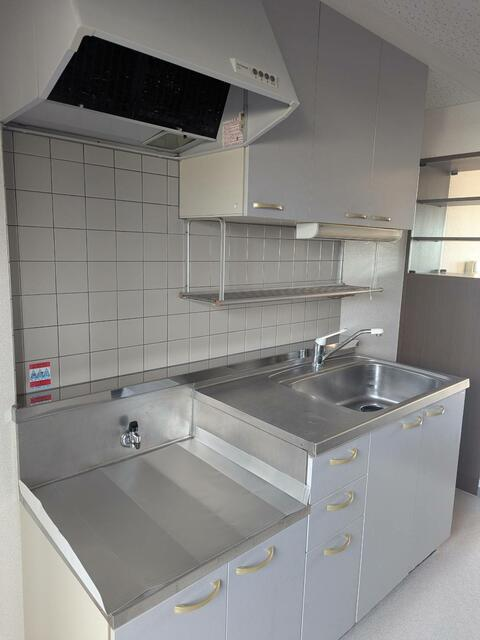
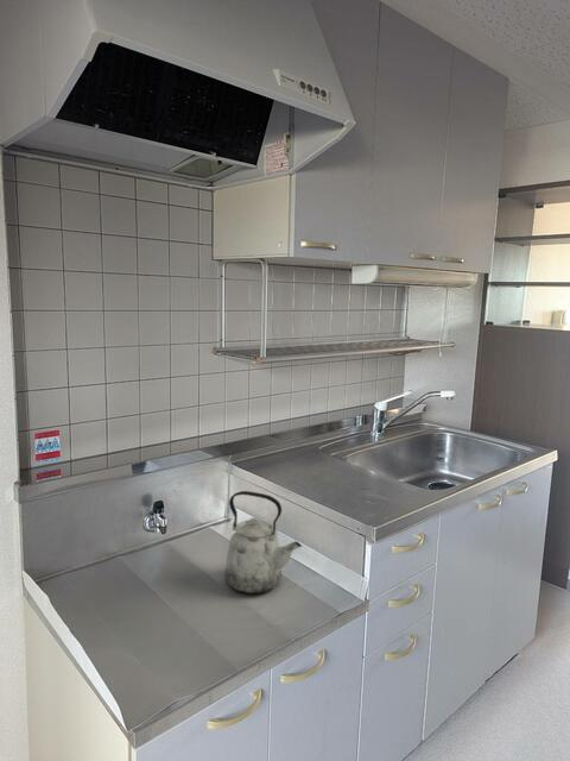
+ kettle (264, 541)
